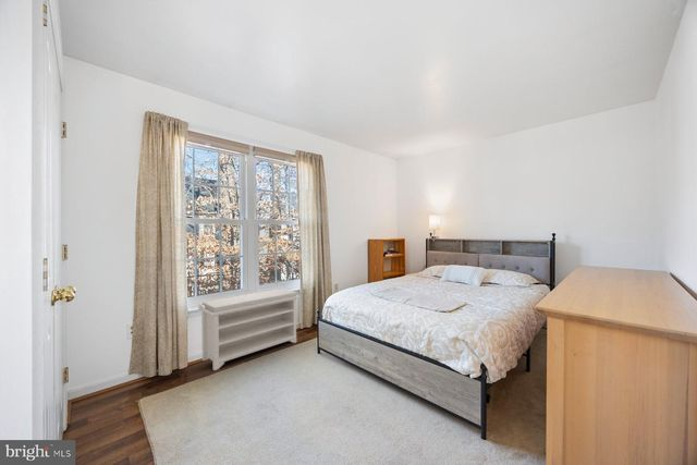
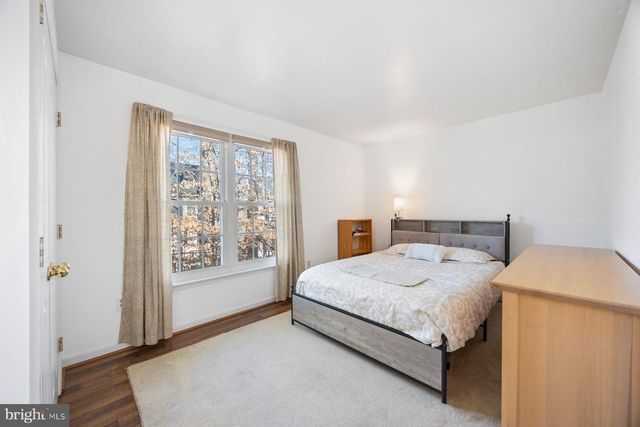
- bench (253, 323)
